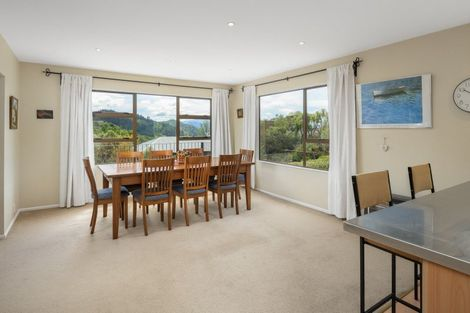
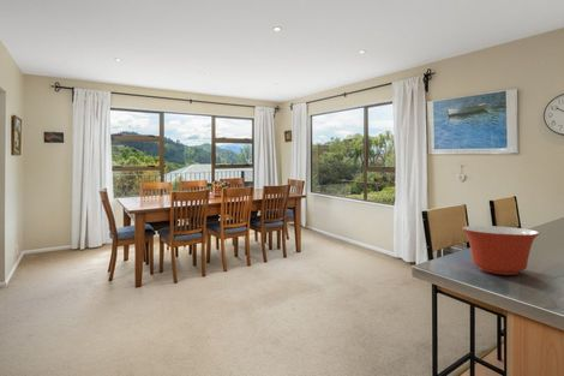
+ mixing bowl (498, 250)
